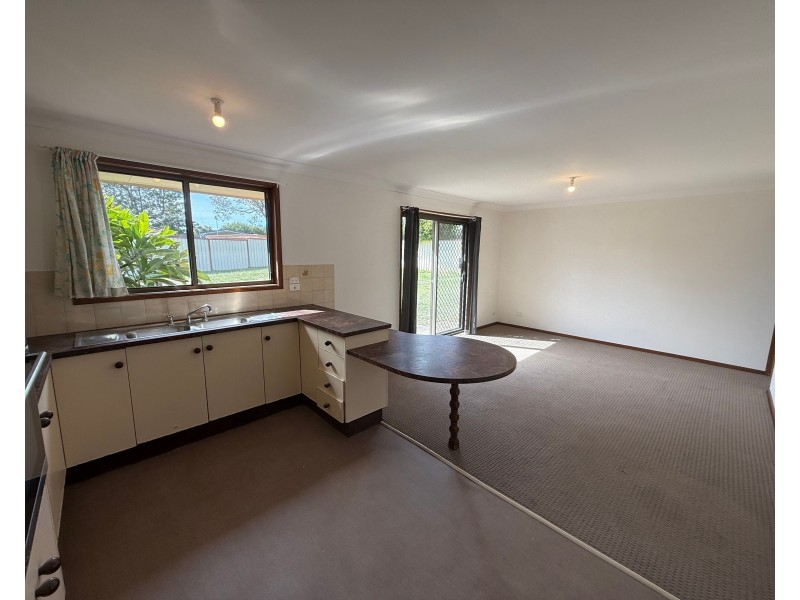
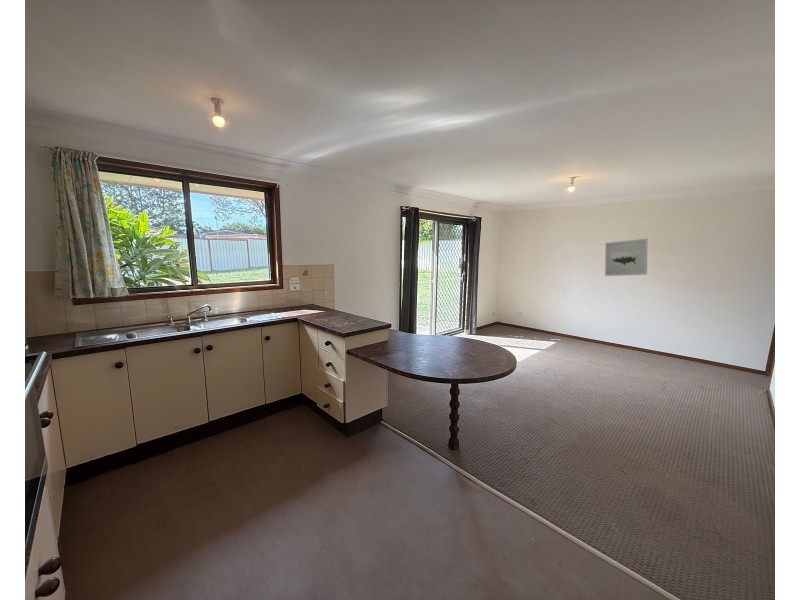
+ wall art (625, 258)
